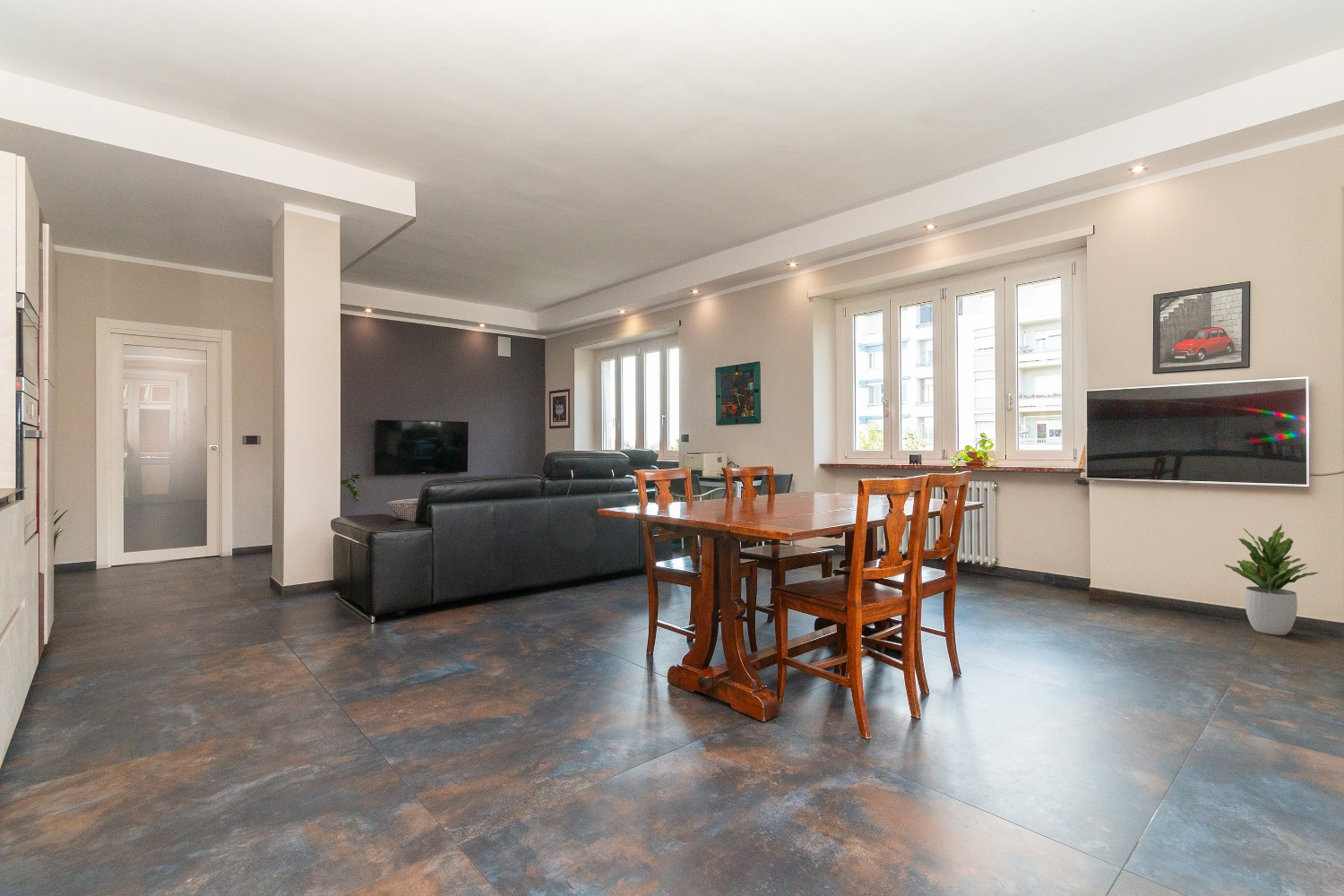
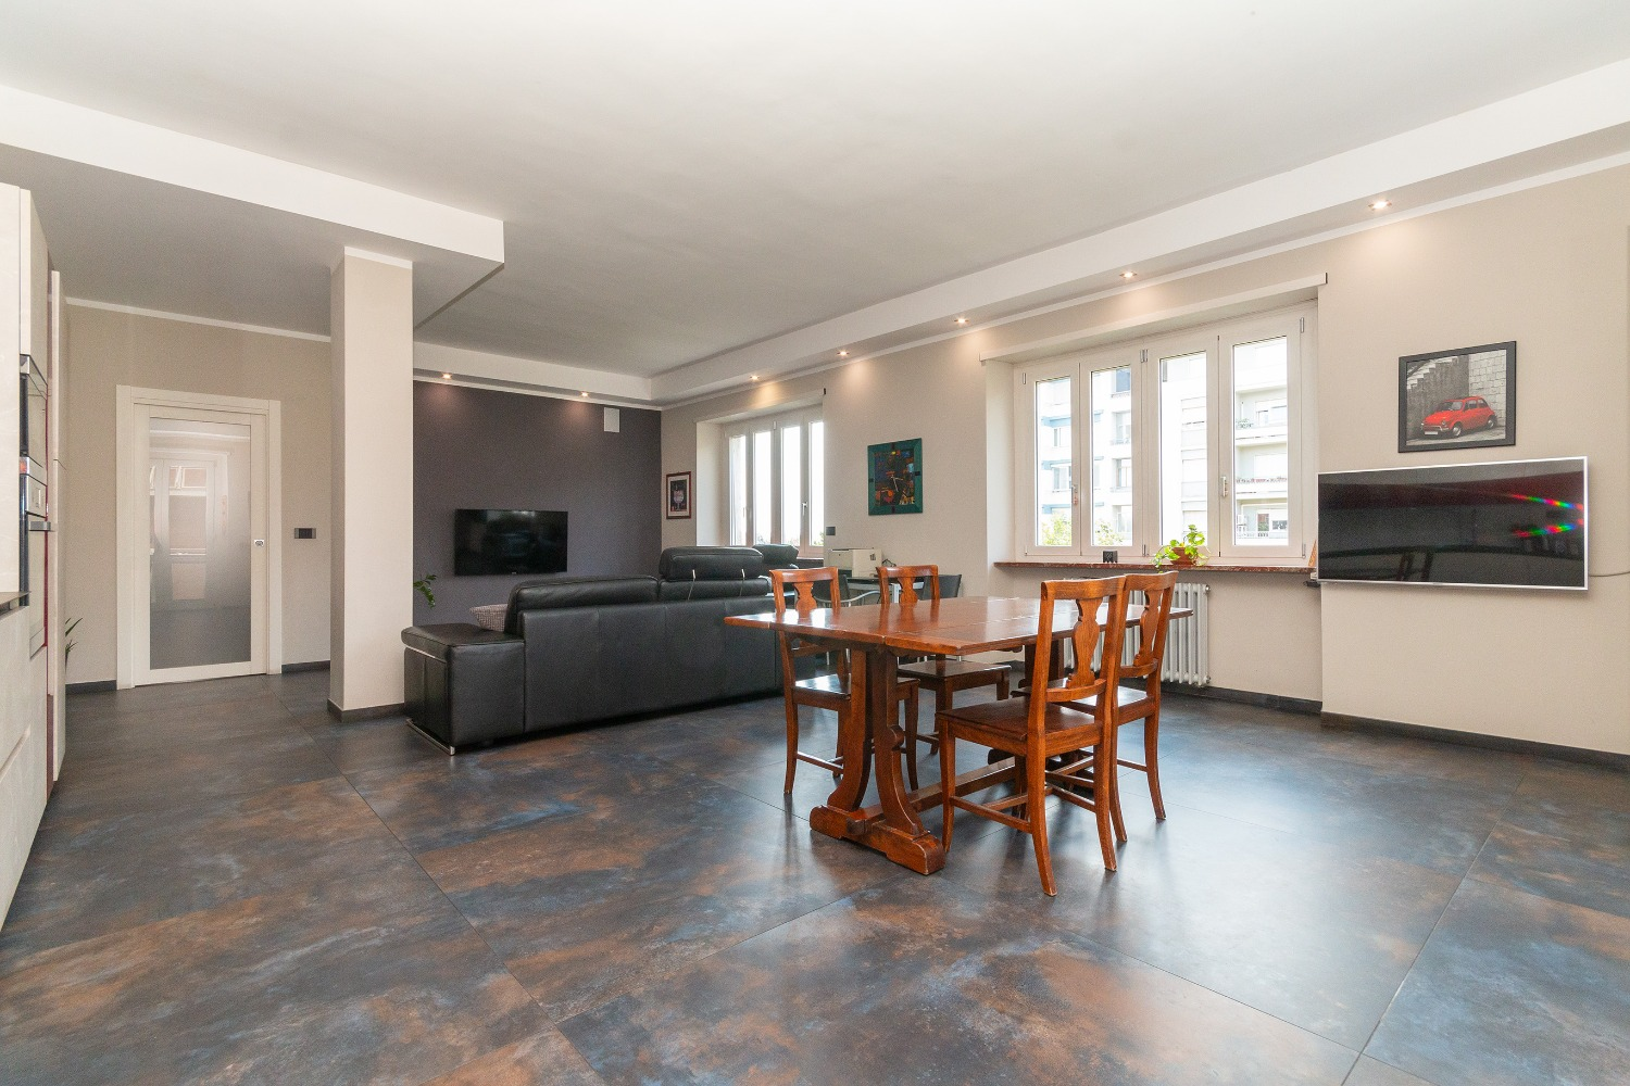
- potted plant (1268, 577)
